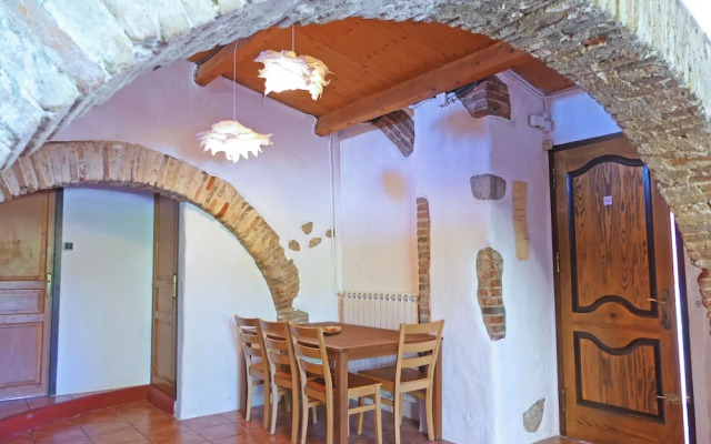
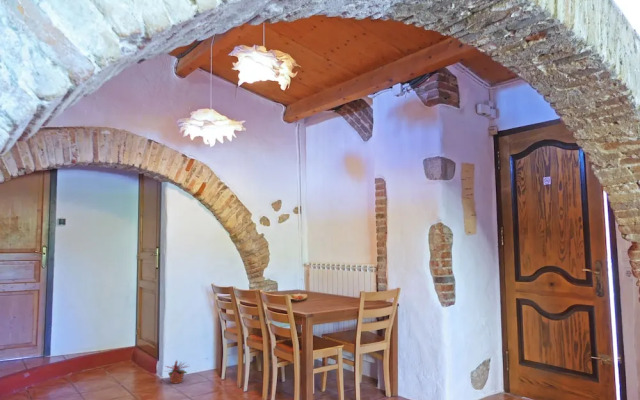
+ potted plant (176, 369)
